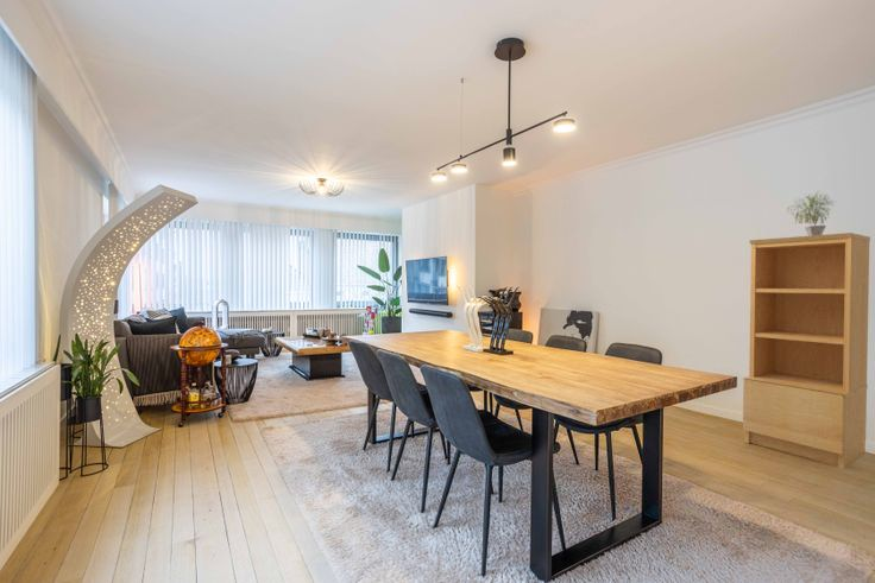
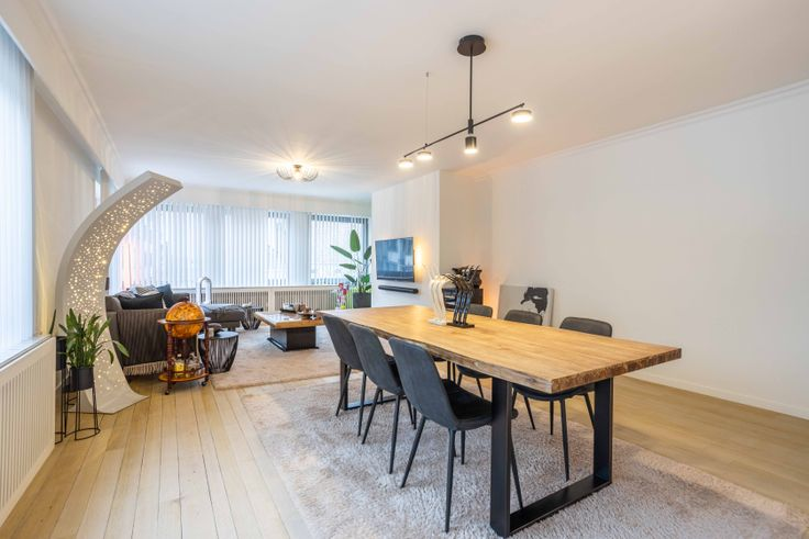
- bookcase (804, 343)
- potted plant (810, 213)
